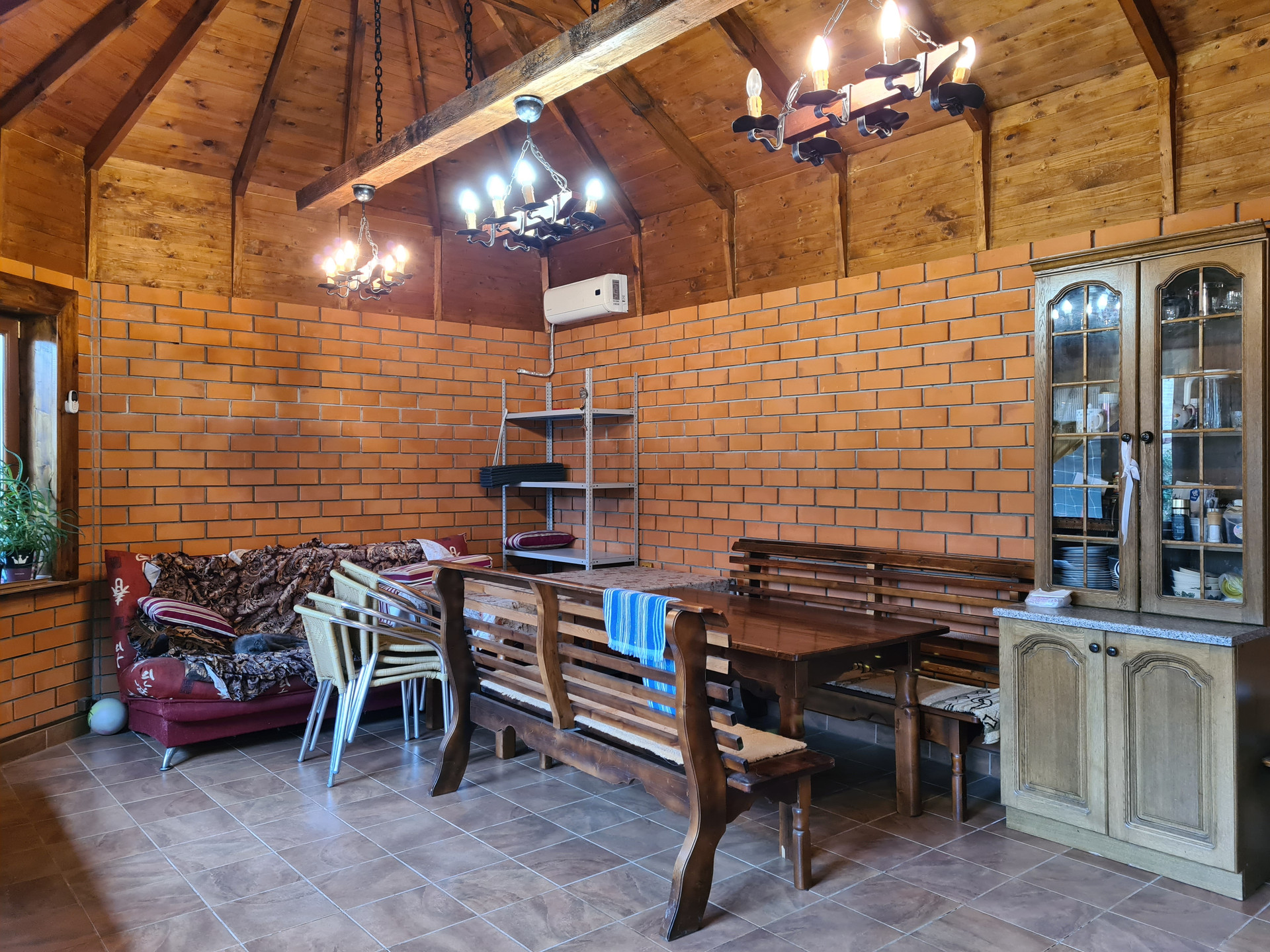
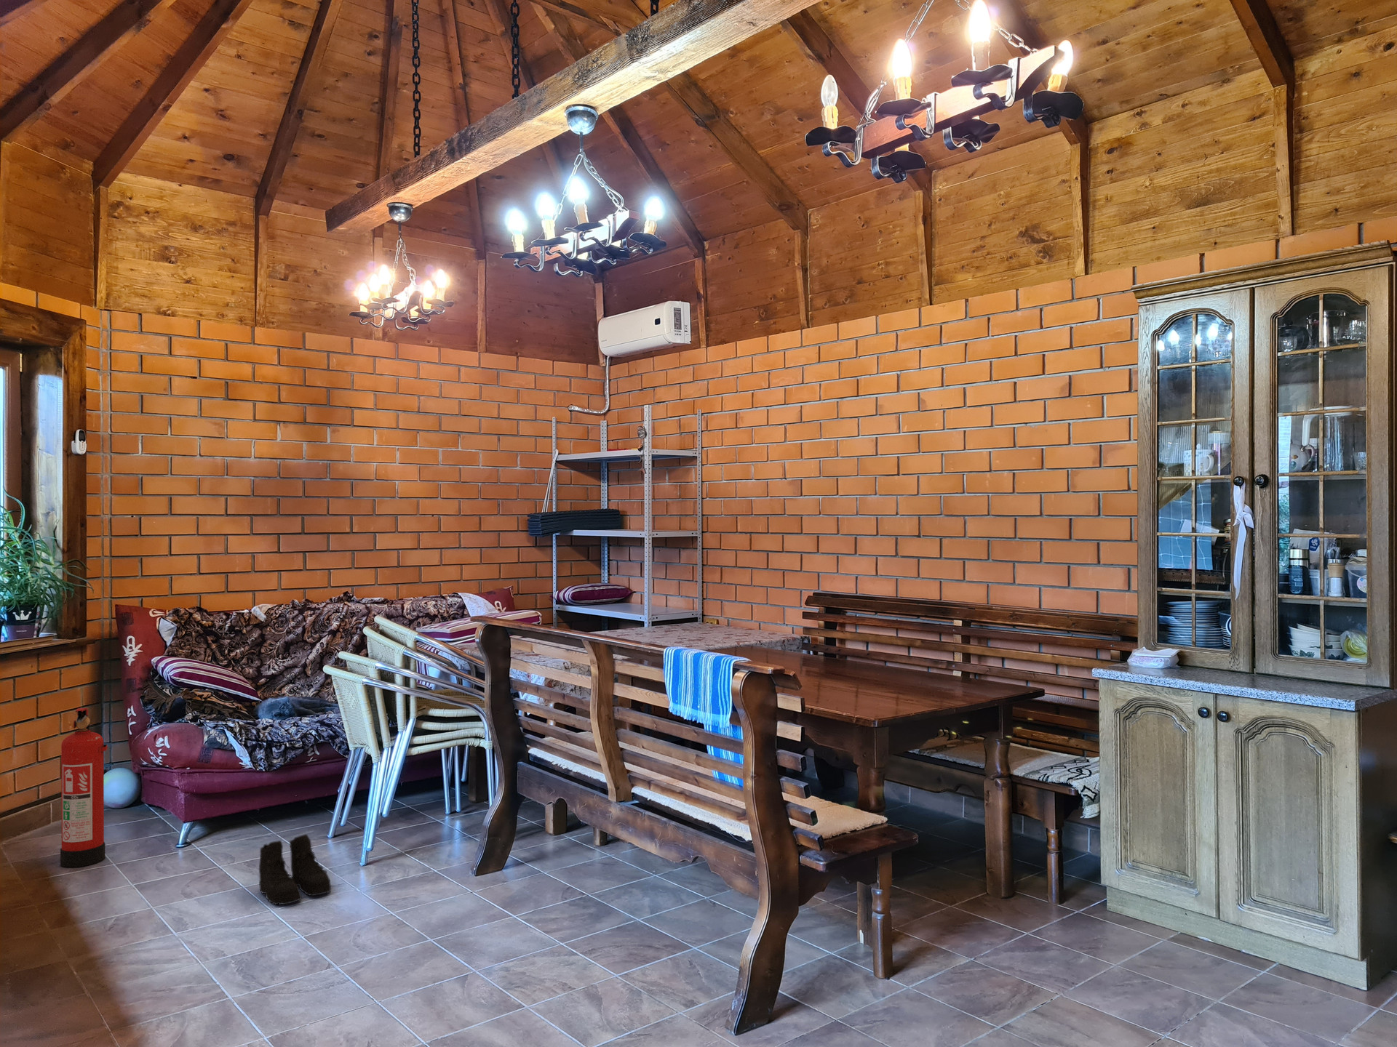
+ boots (294, 866)
+ fire extinguisher (84, 783)
